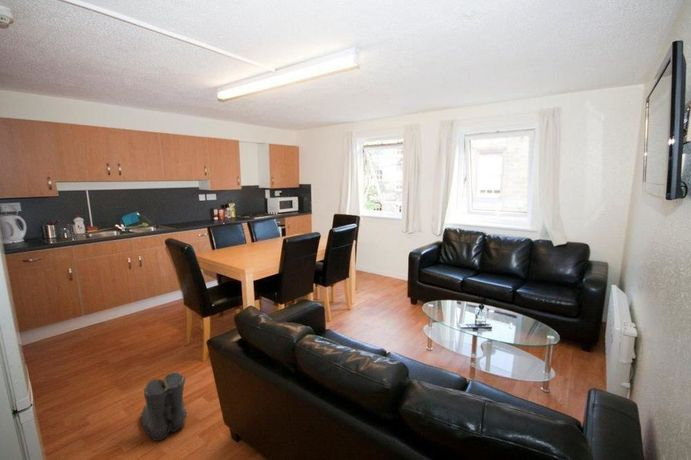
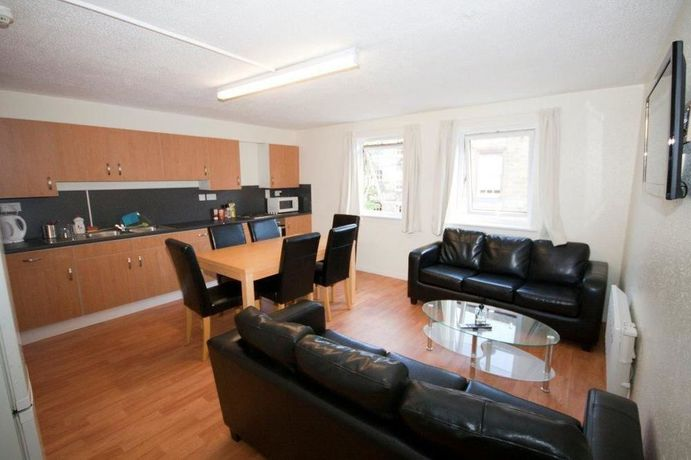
- boots (163, 398)
